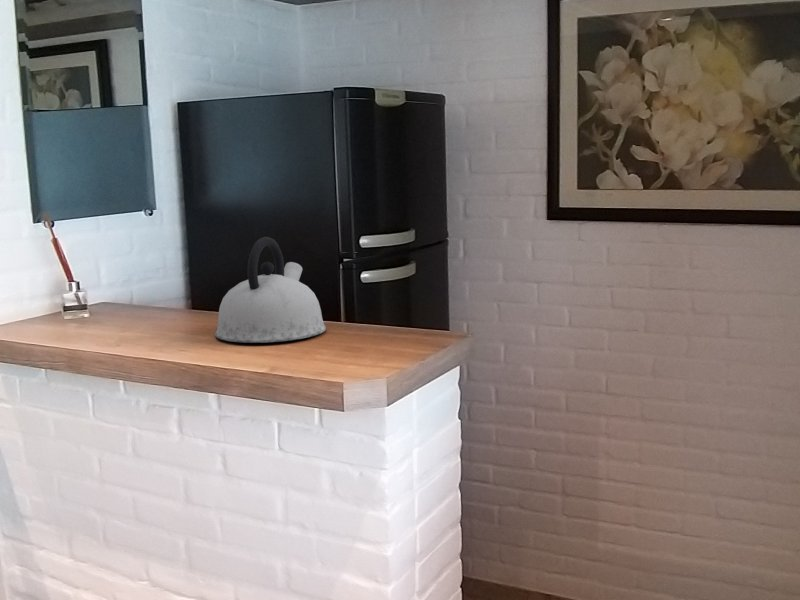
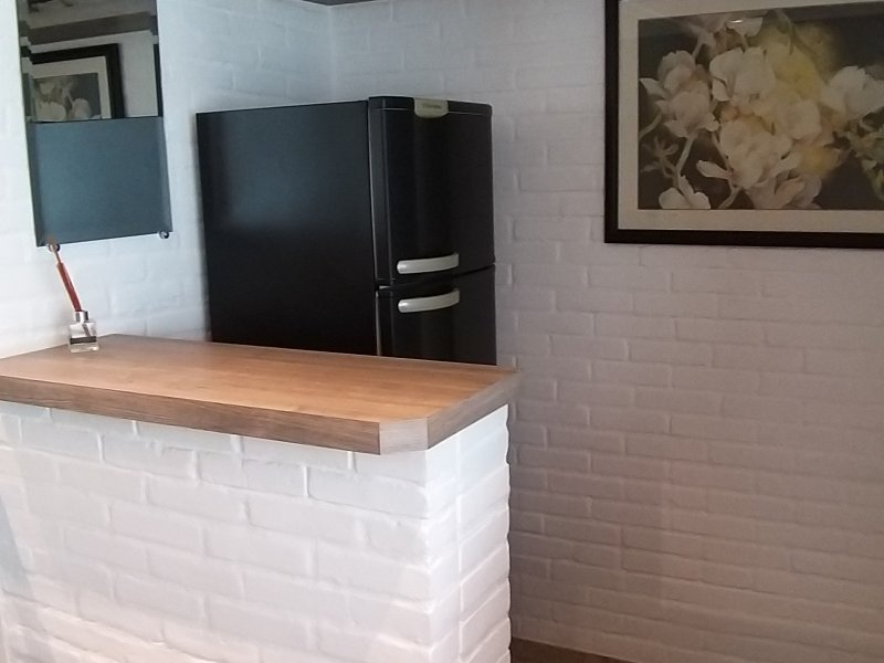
- kettle (270, 284)
